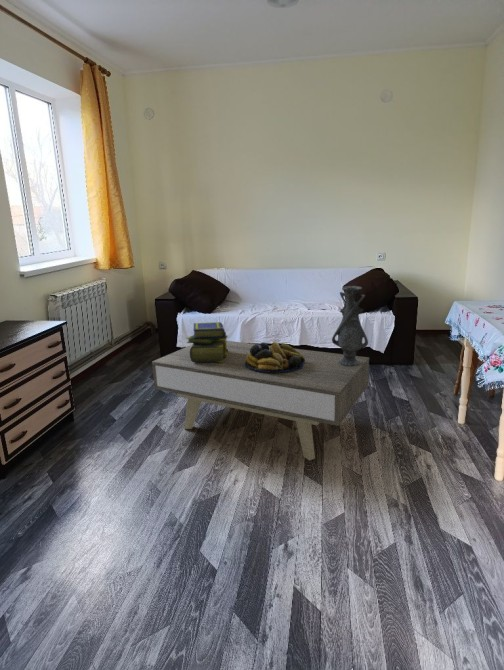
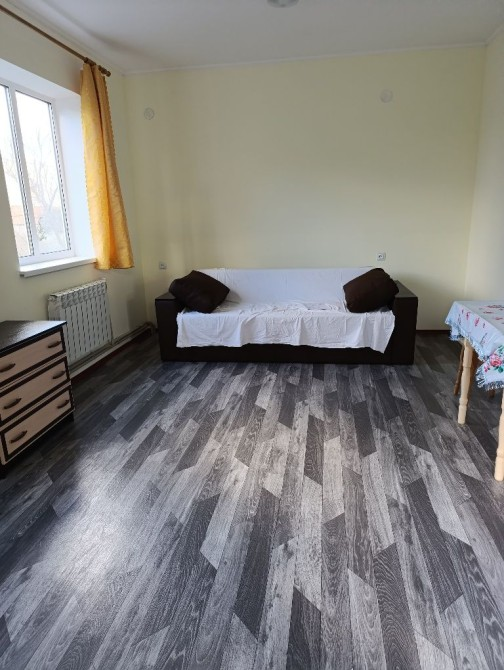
- stack of books (208, 340)
- vase (350, 325)
- fruit bowl (274, 353)
- coffee table (261, 392)
